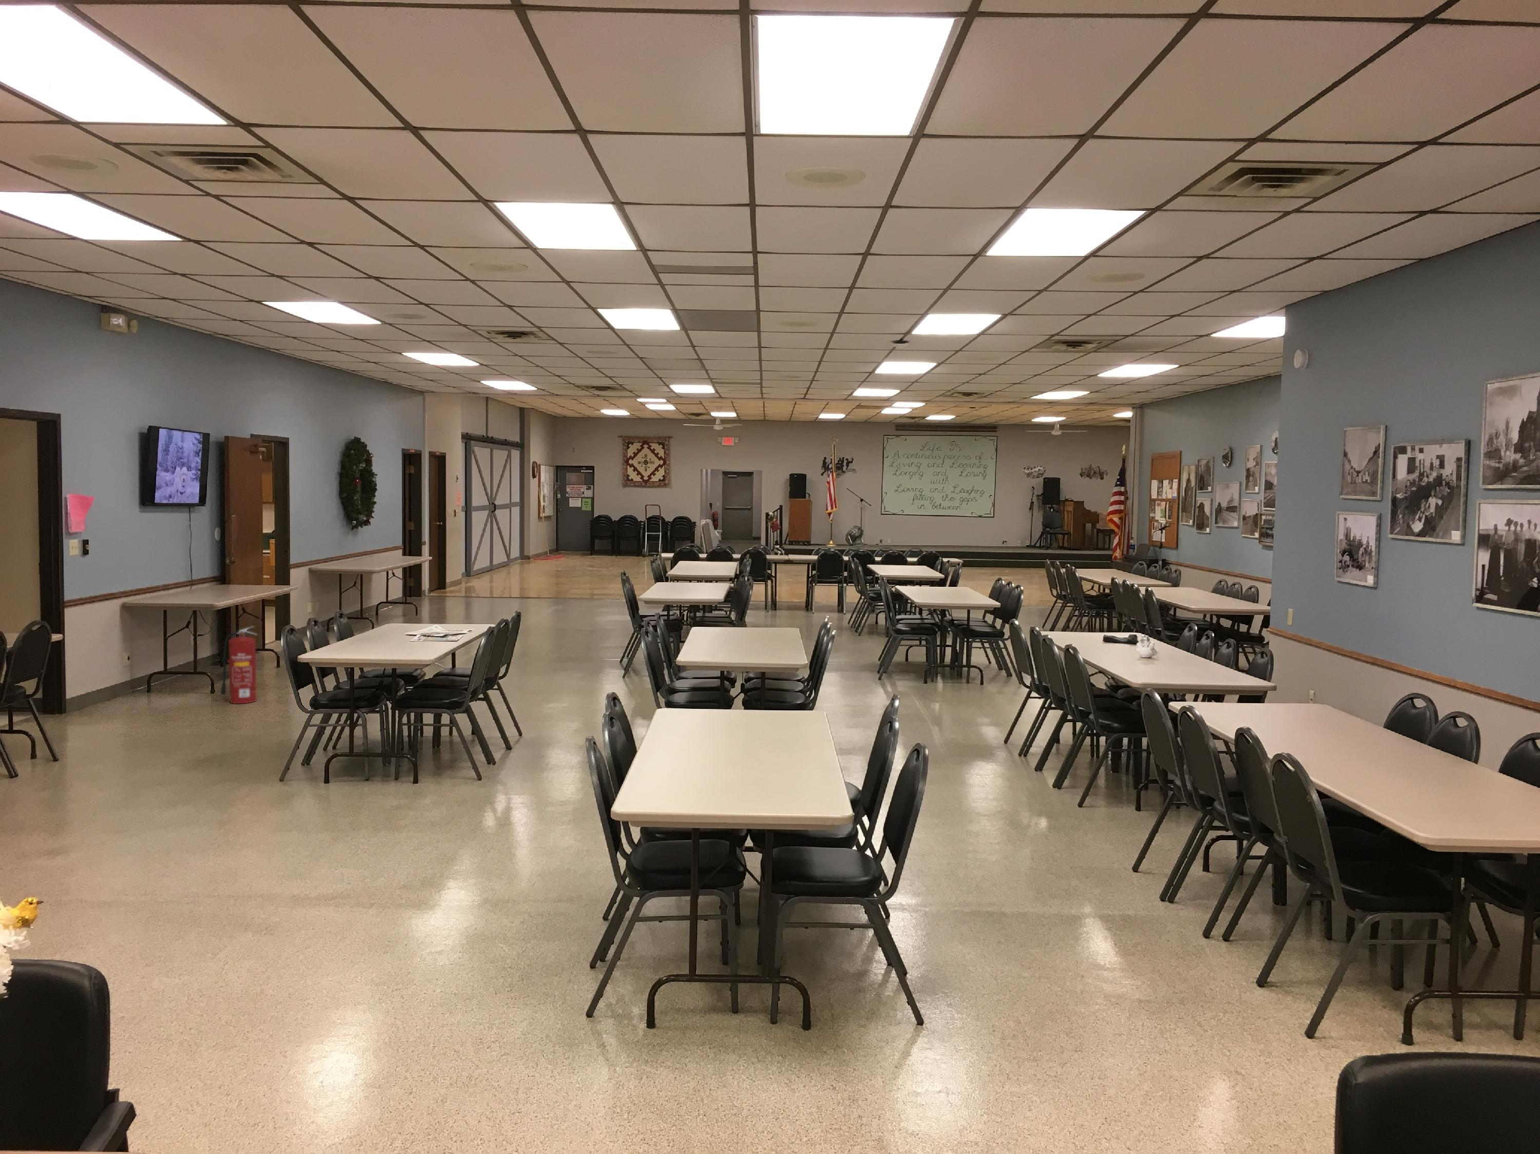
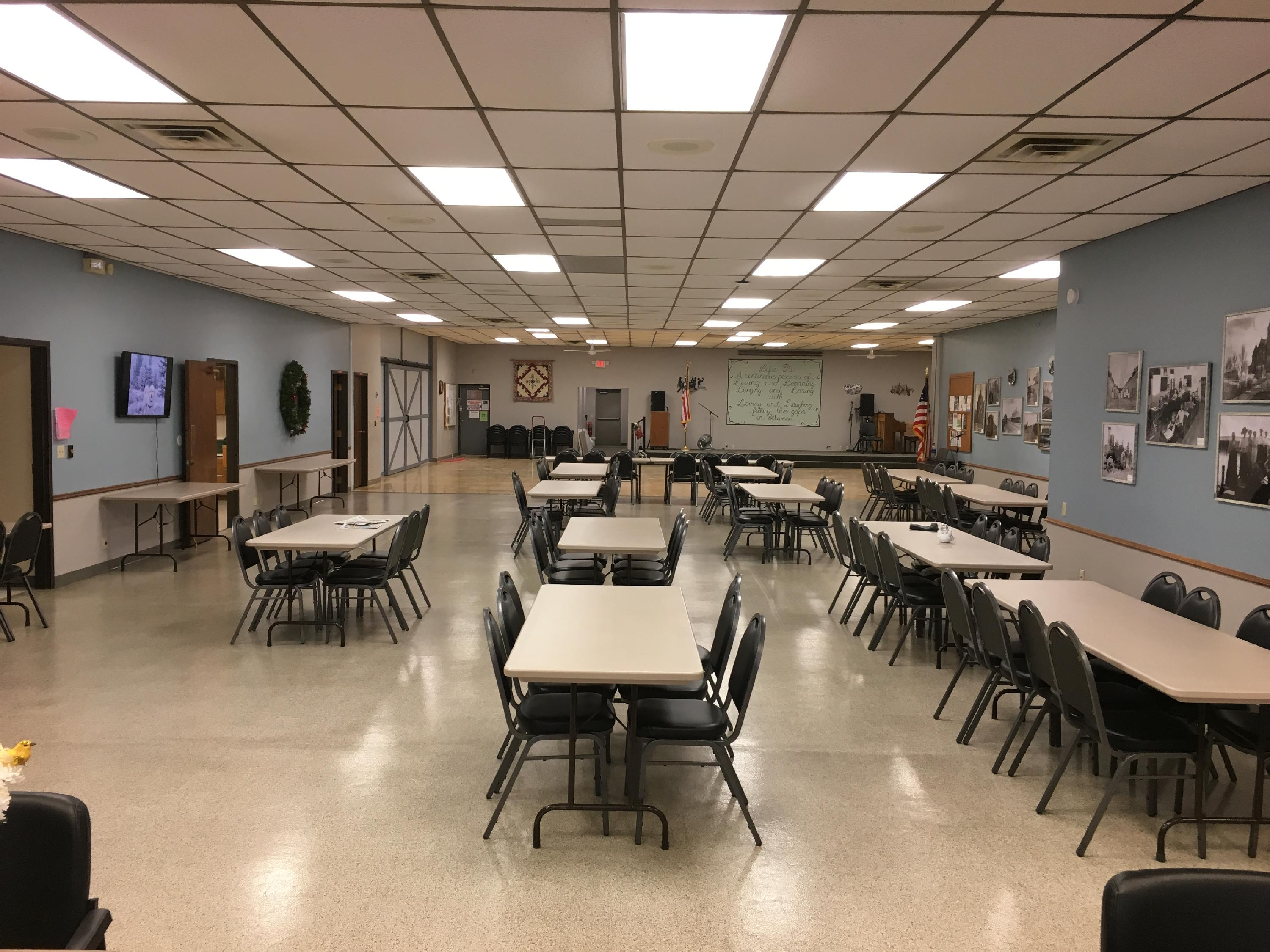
- fire extinguisher (239, 664)
